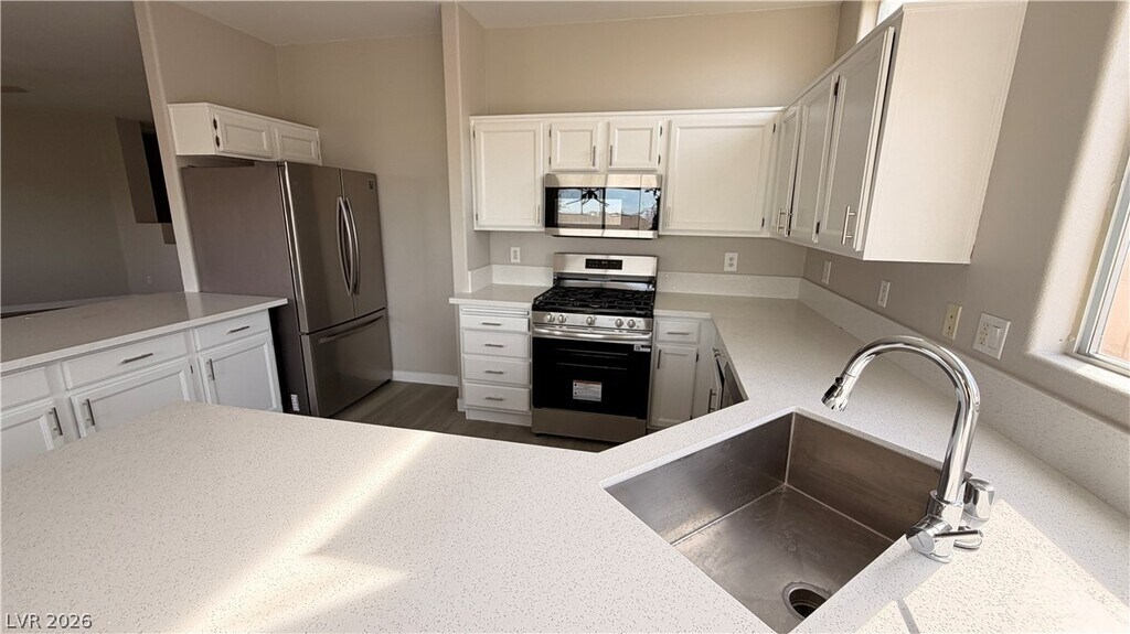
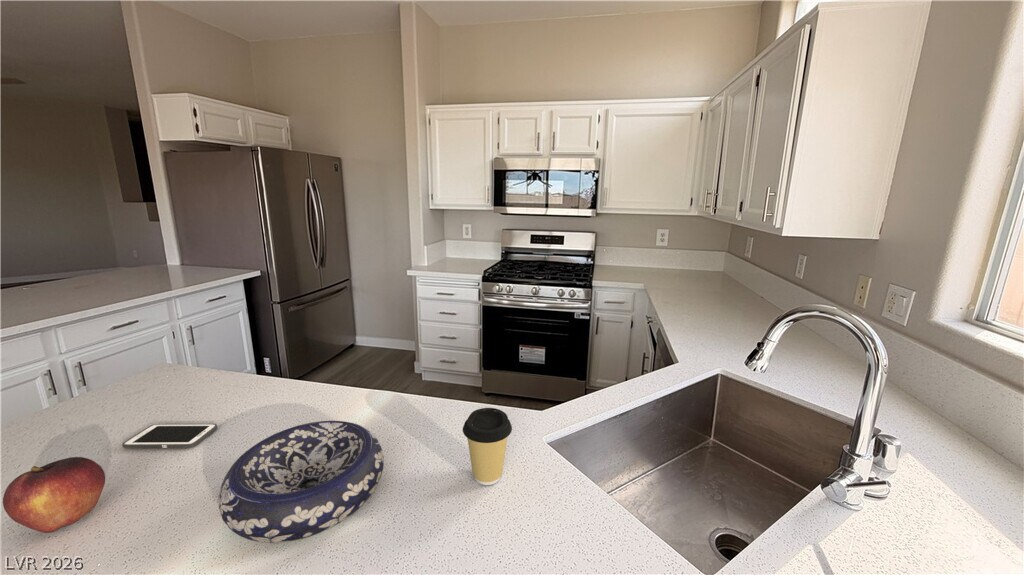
+ fruit (57, 491)
+ coffee cup (487, 447)
+ decorative bowl (308, 473)
+ cell phone (171, 435)
